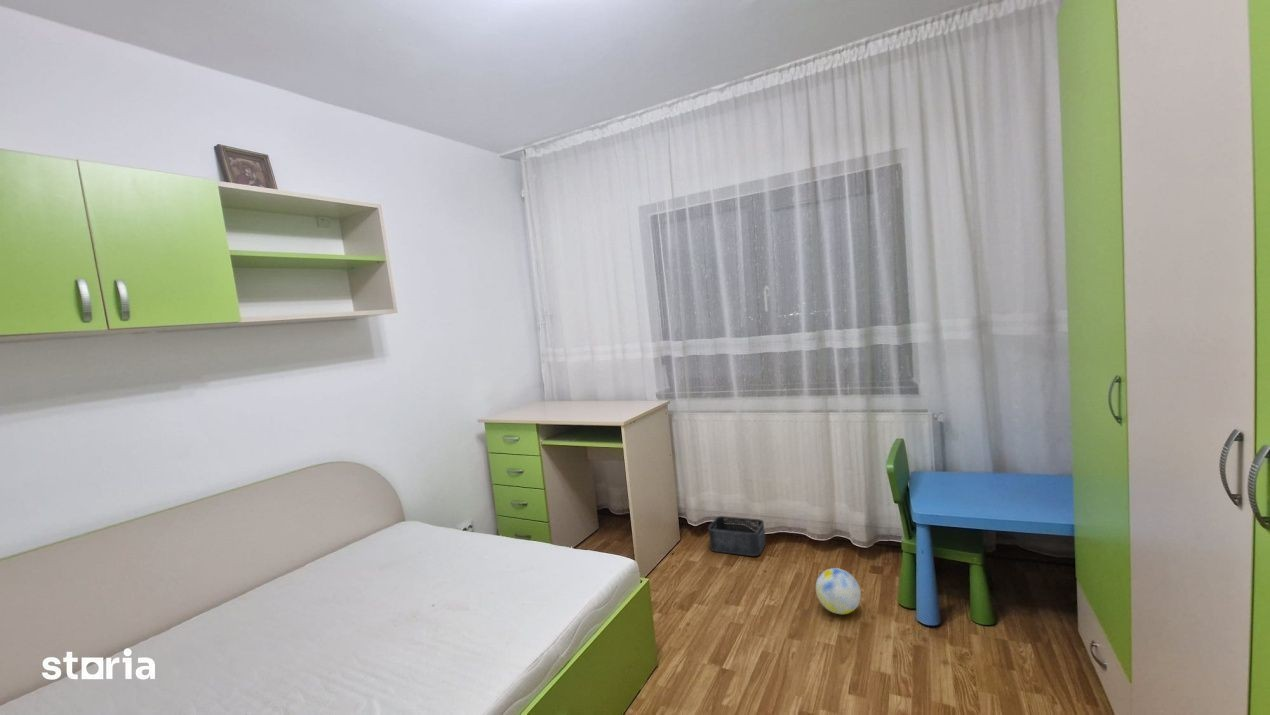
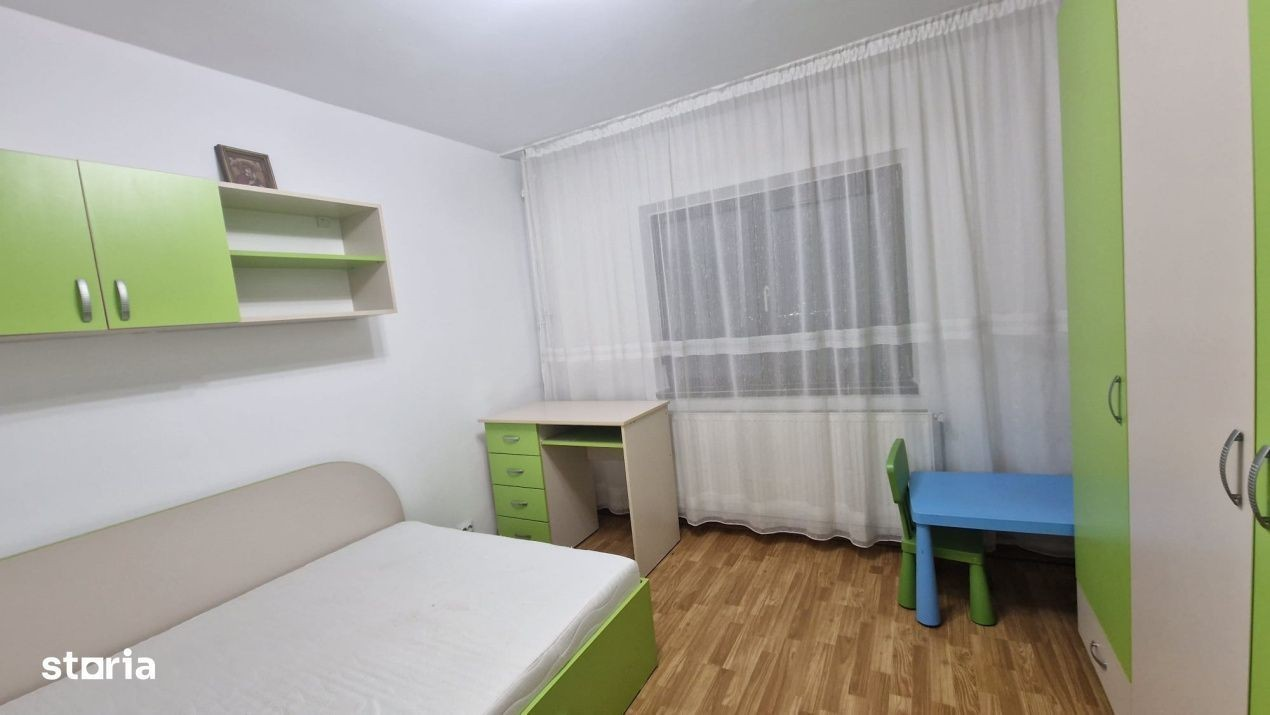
- storage bin (737, 535)
- ball (837, 590)
